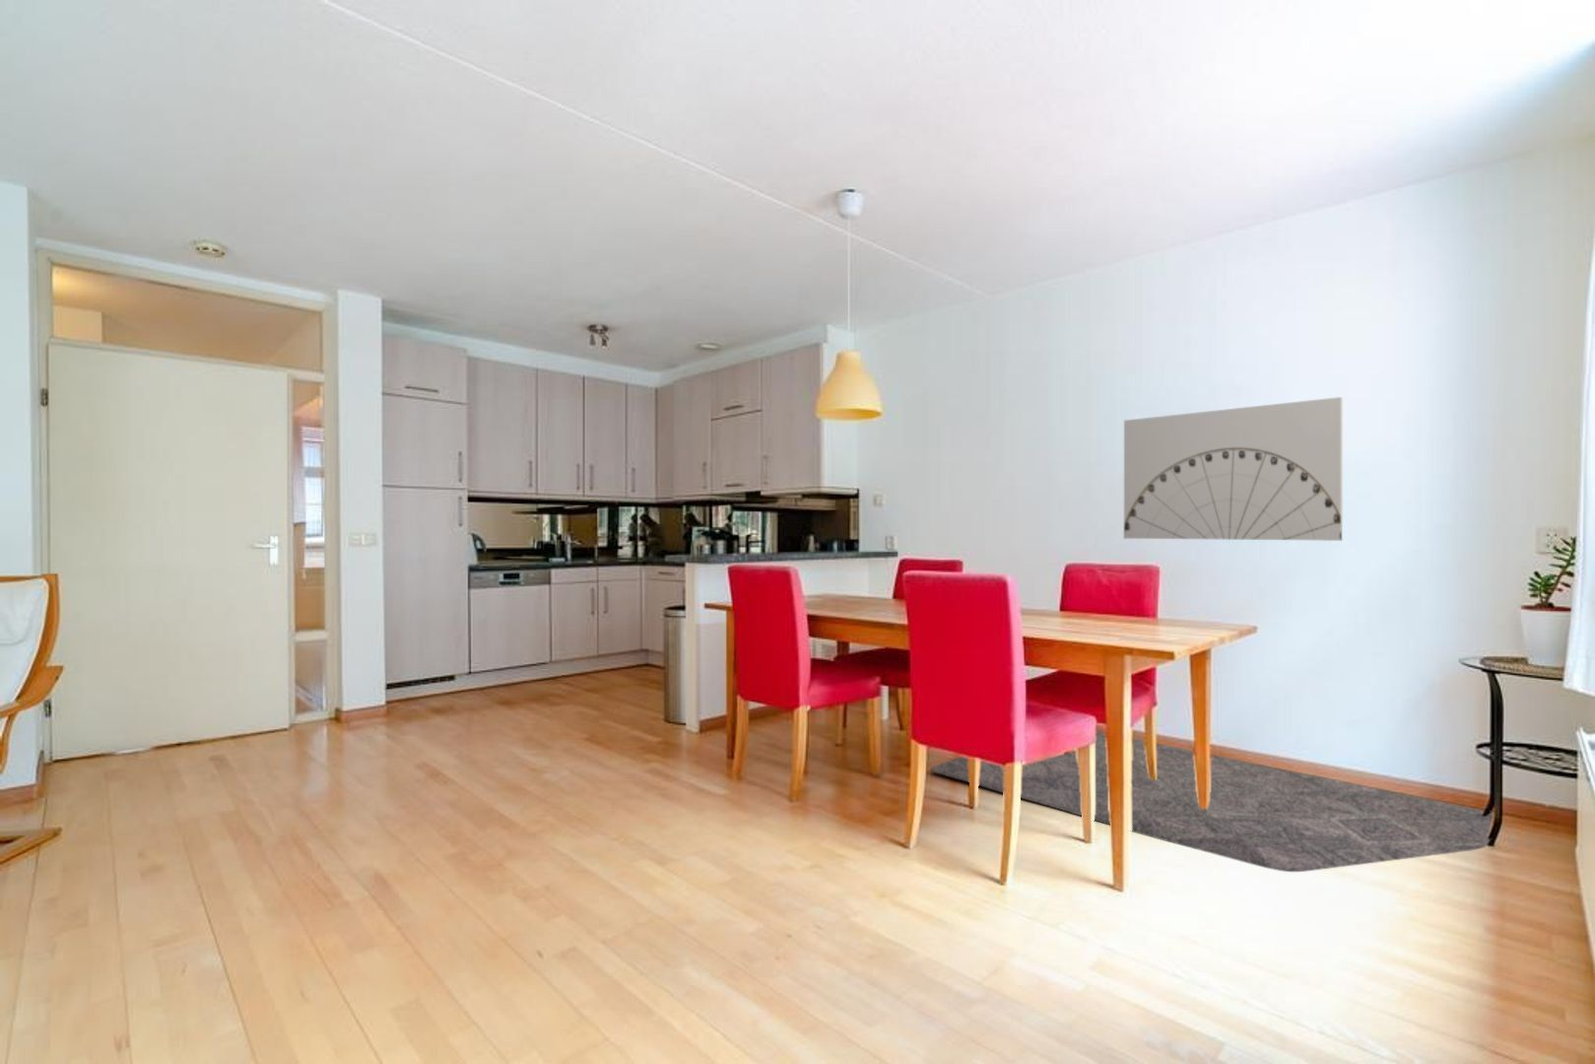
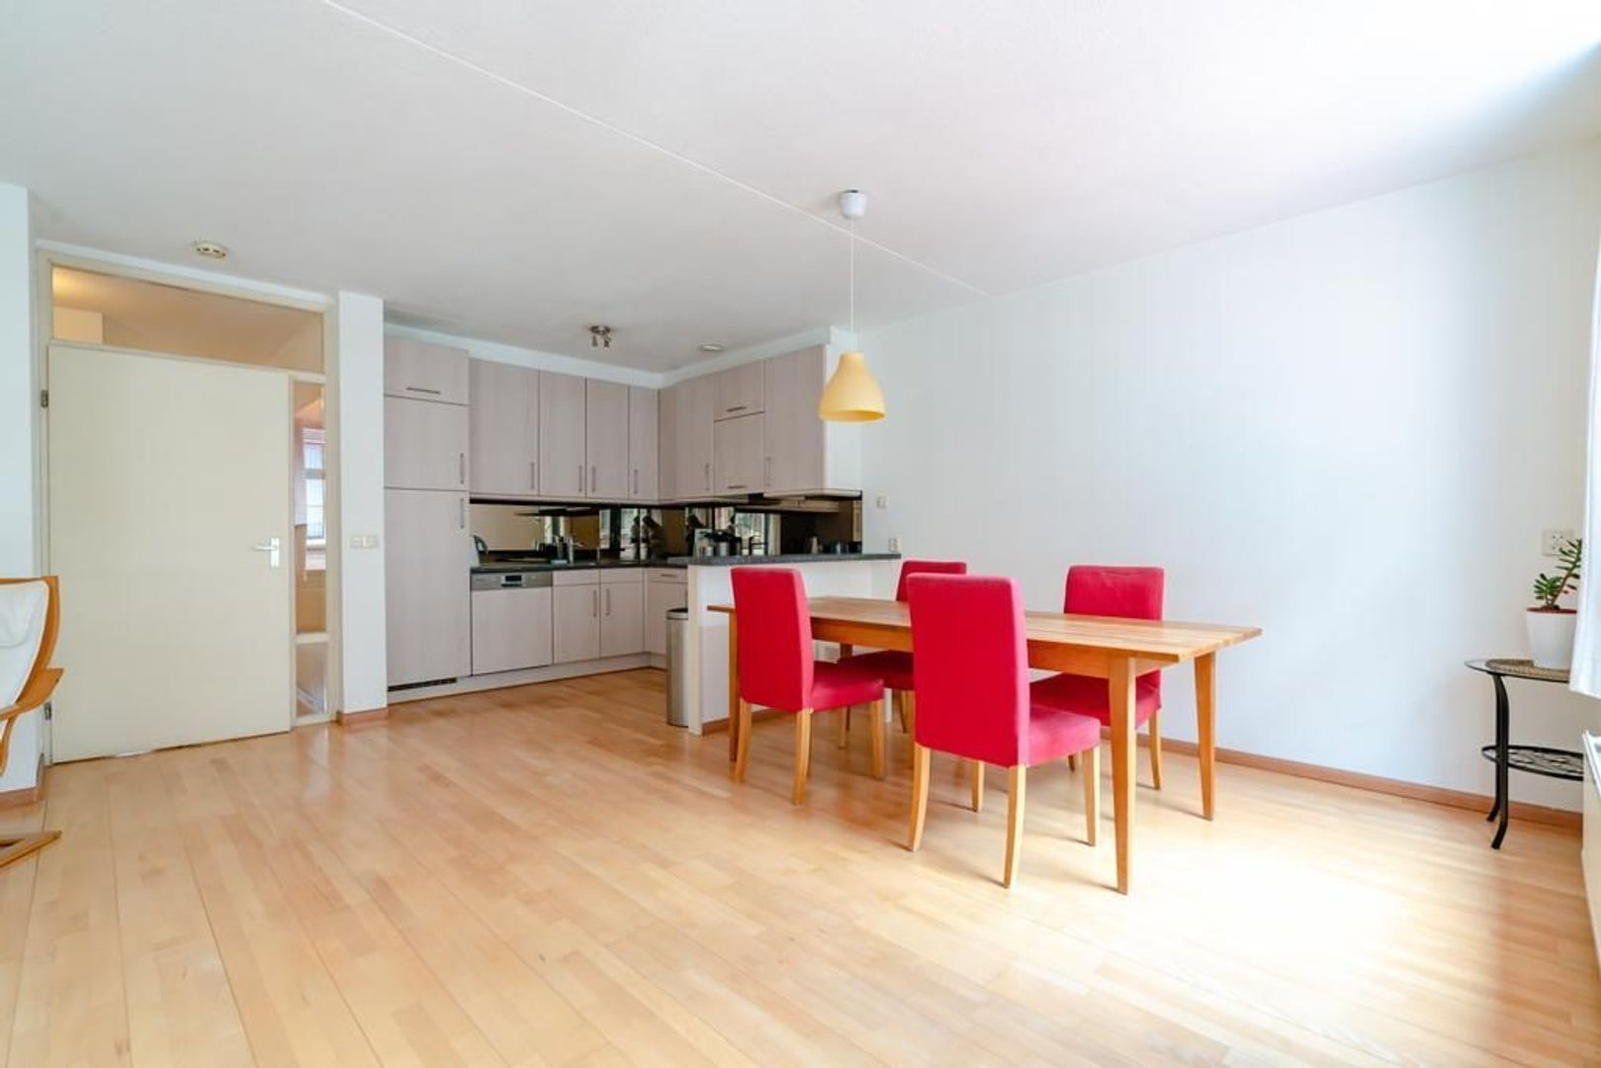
- rug (1189, 790)
- wall art (1222, 474)
